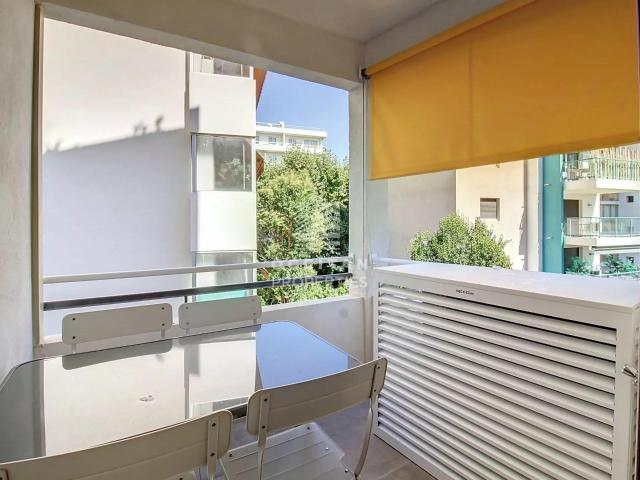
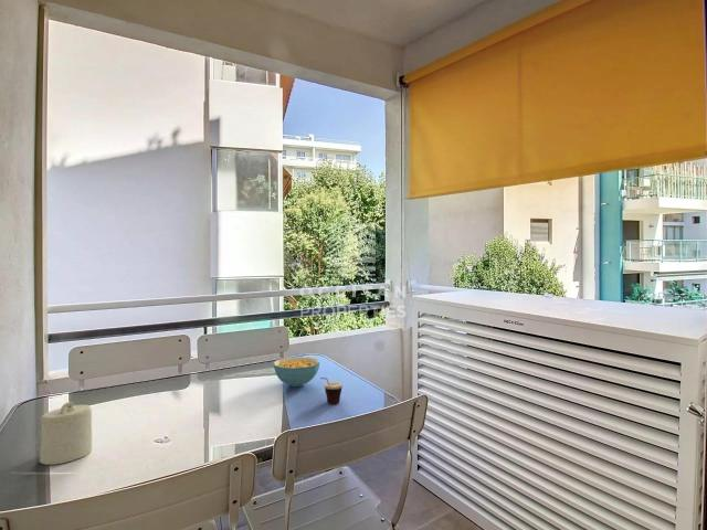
+ candle (66, 428)
+ cereal bowl (296, 373)
+ cup (329, 389)
